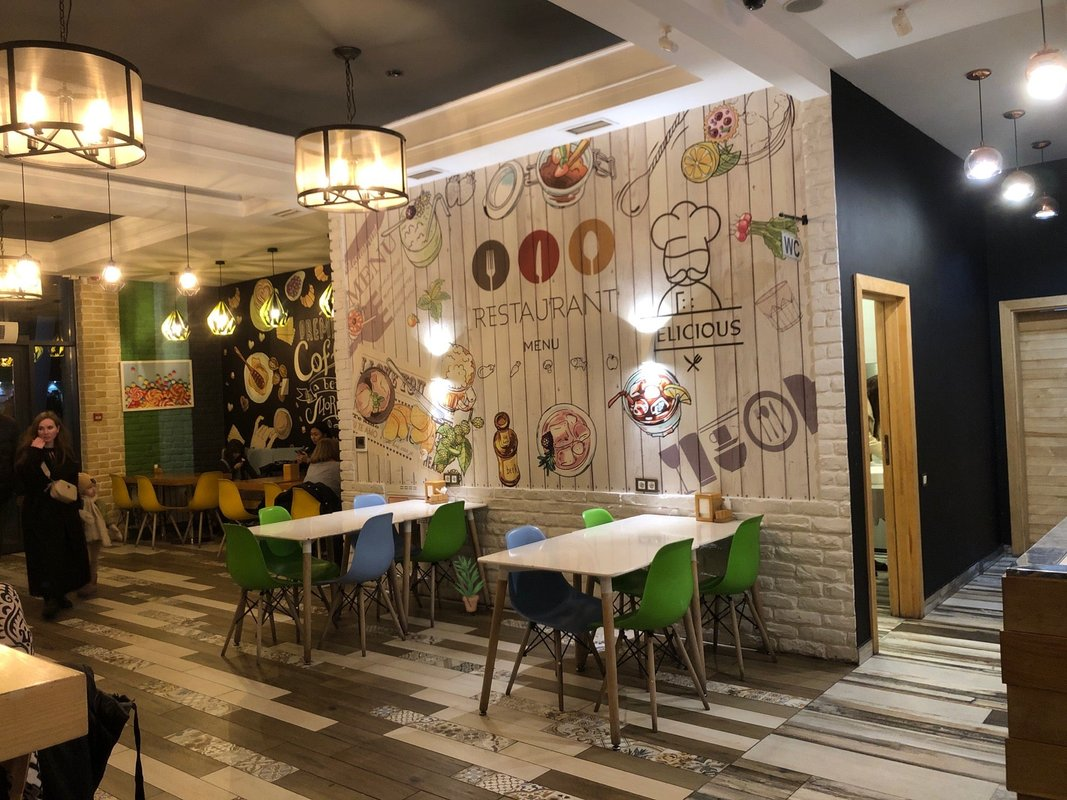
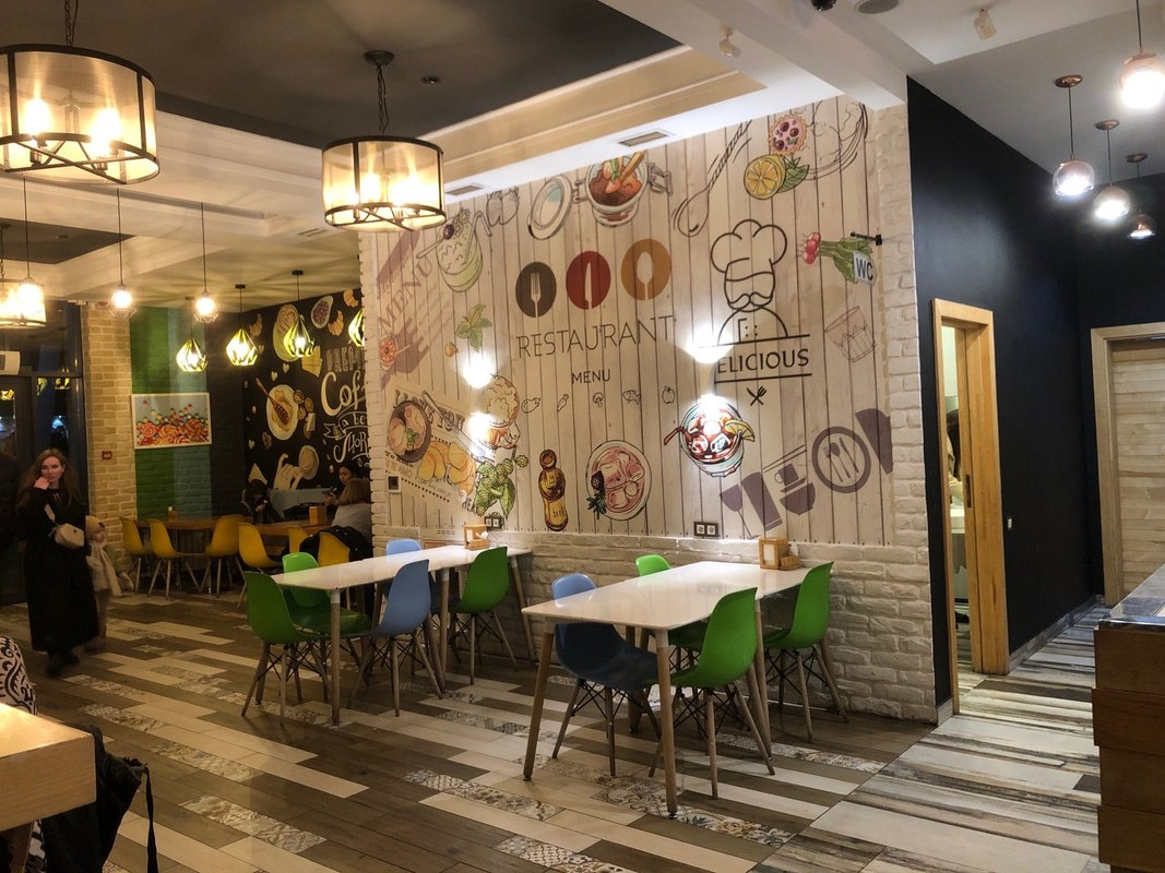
- potted plant (468, 582)
